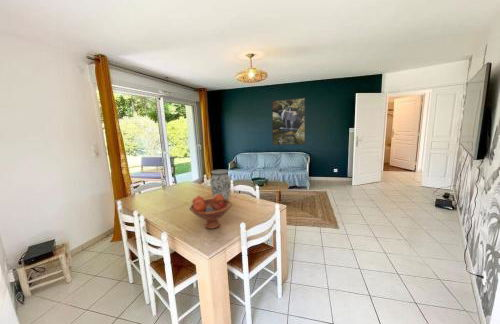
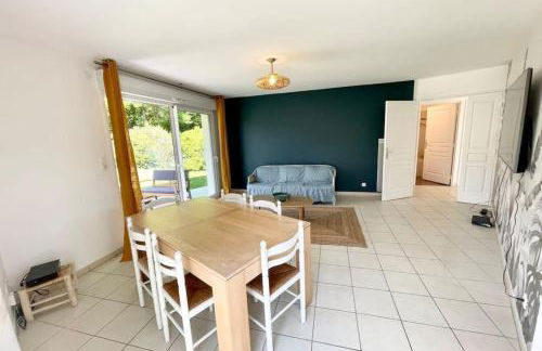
- fruit bowl (211, 211)
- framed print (288, 122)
- vase (220, 186)
